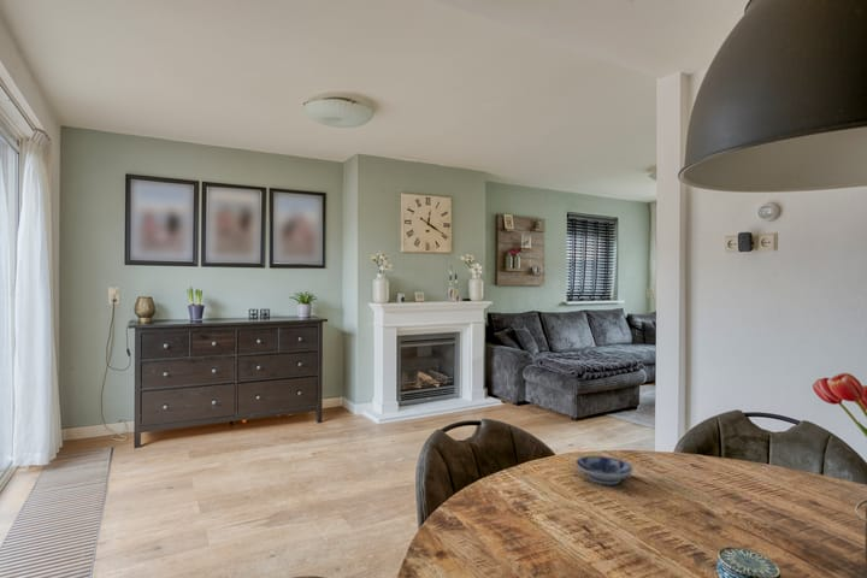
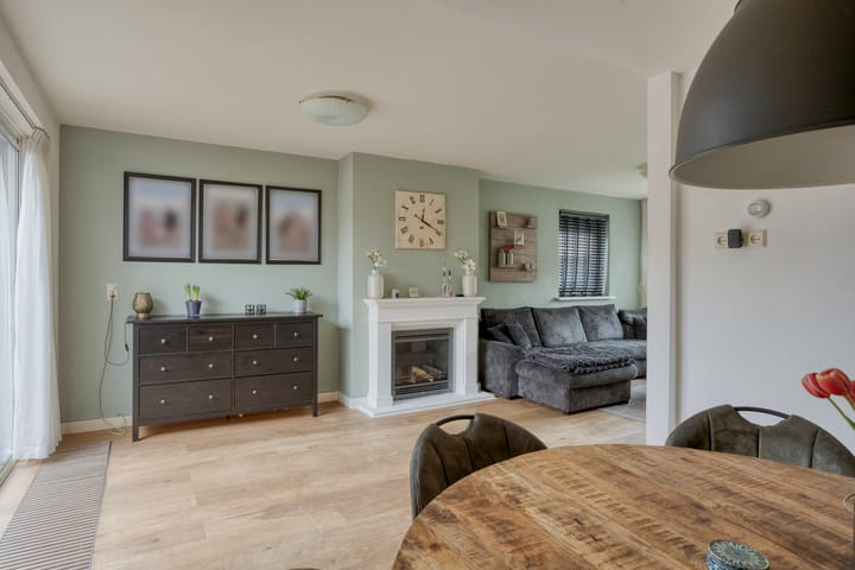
- bowl (603, 471)
